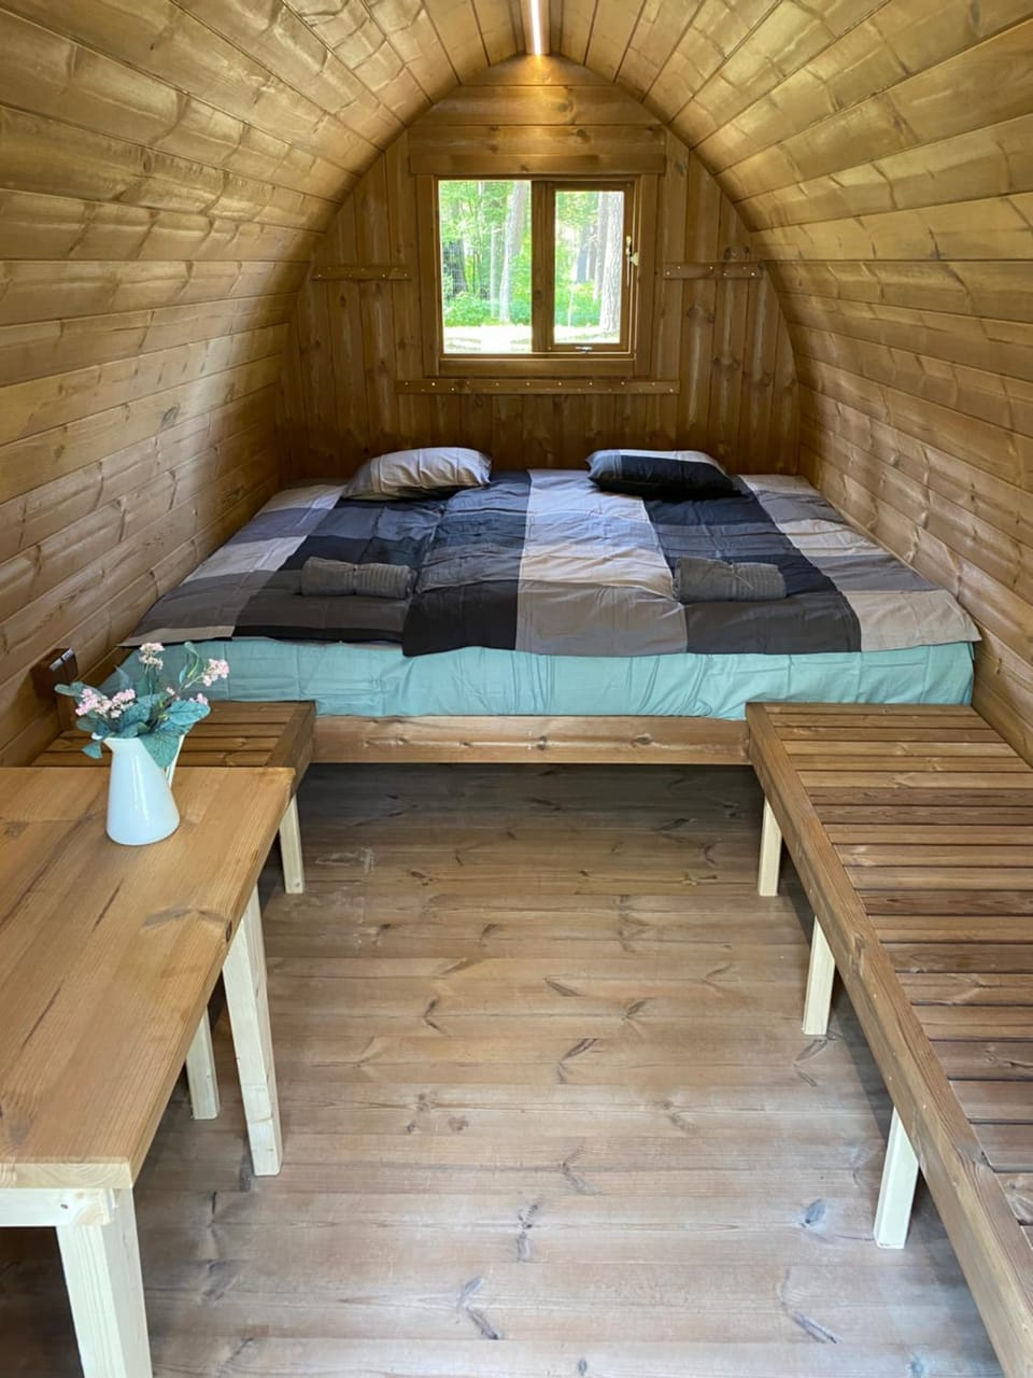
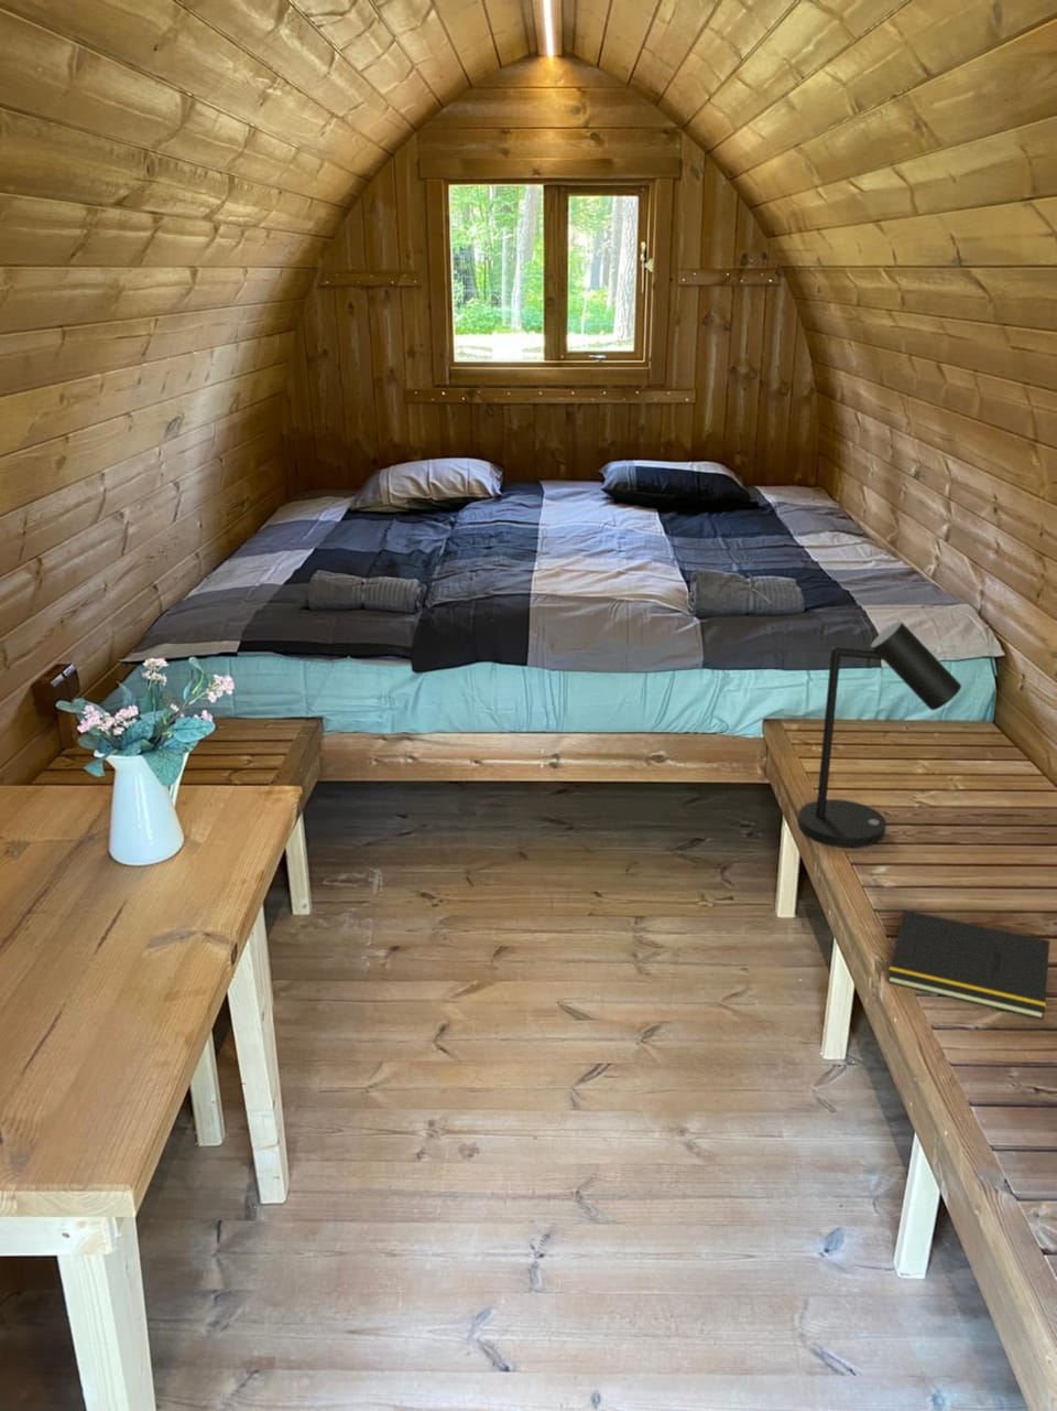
+ desk lamp (834, 722)
+ notepad (969, 960)
